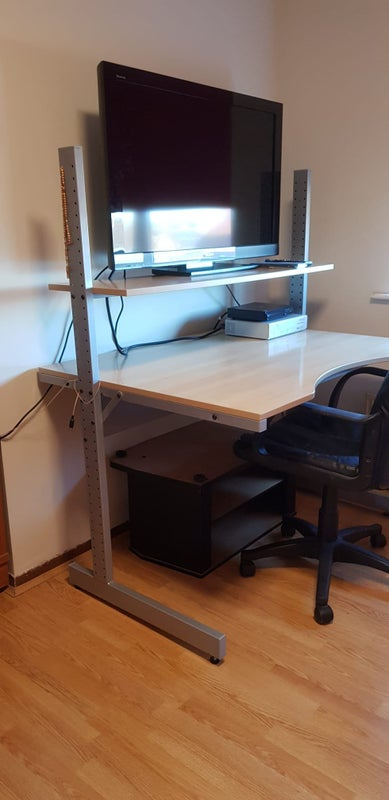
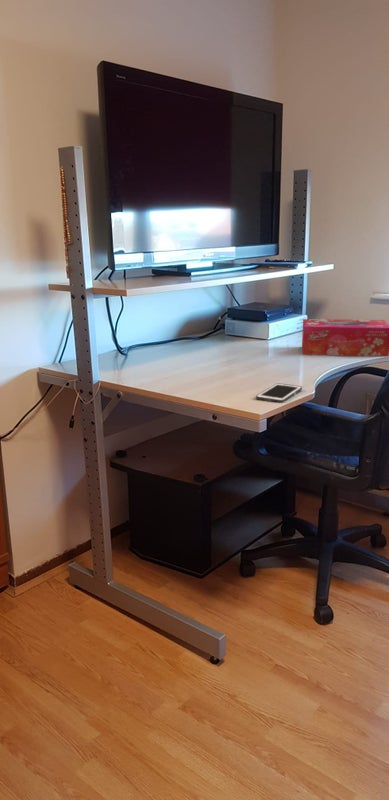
+ cell phone (279, 392)
+ tissue box (344, 337)
